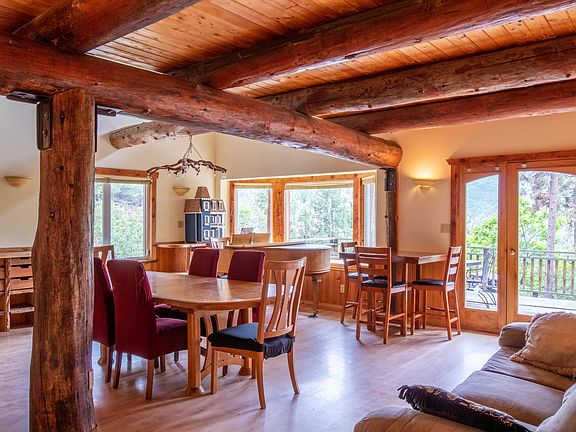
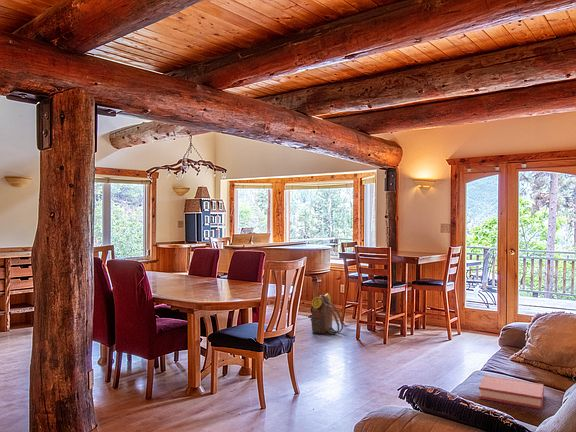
+ hardback book (511, 390)
+ backpack (326, 313)
